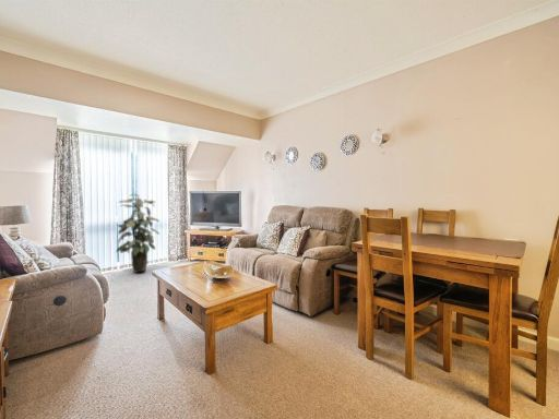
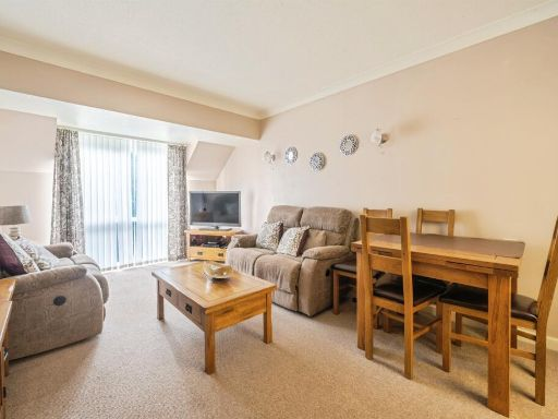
- indoor plant (136, 232)
